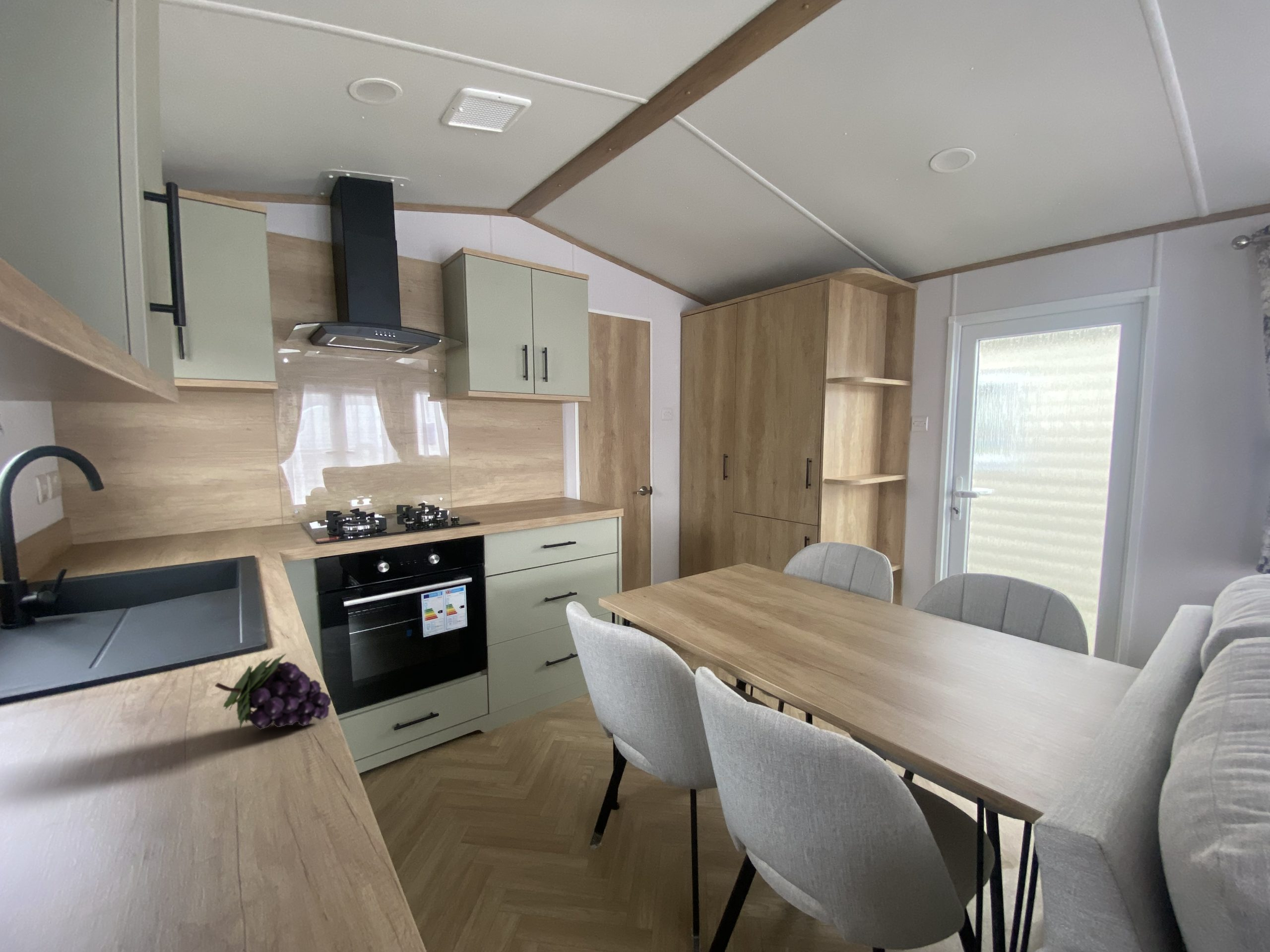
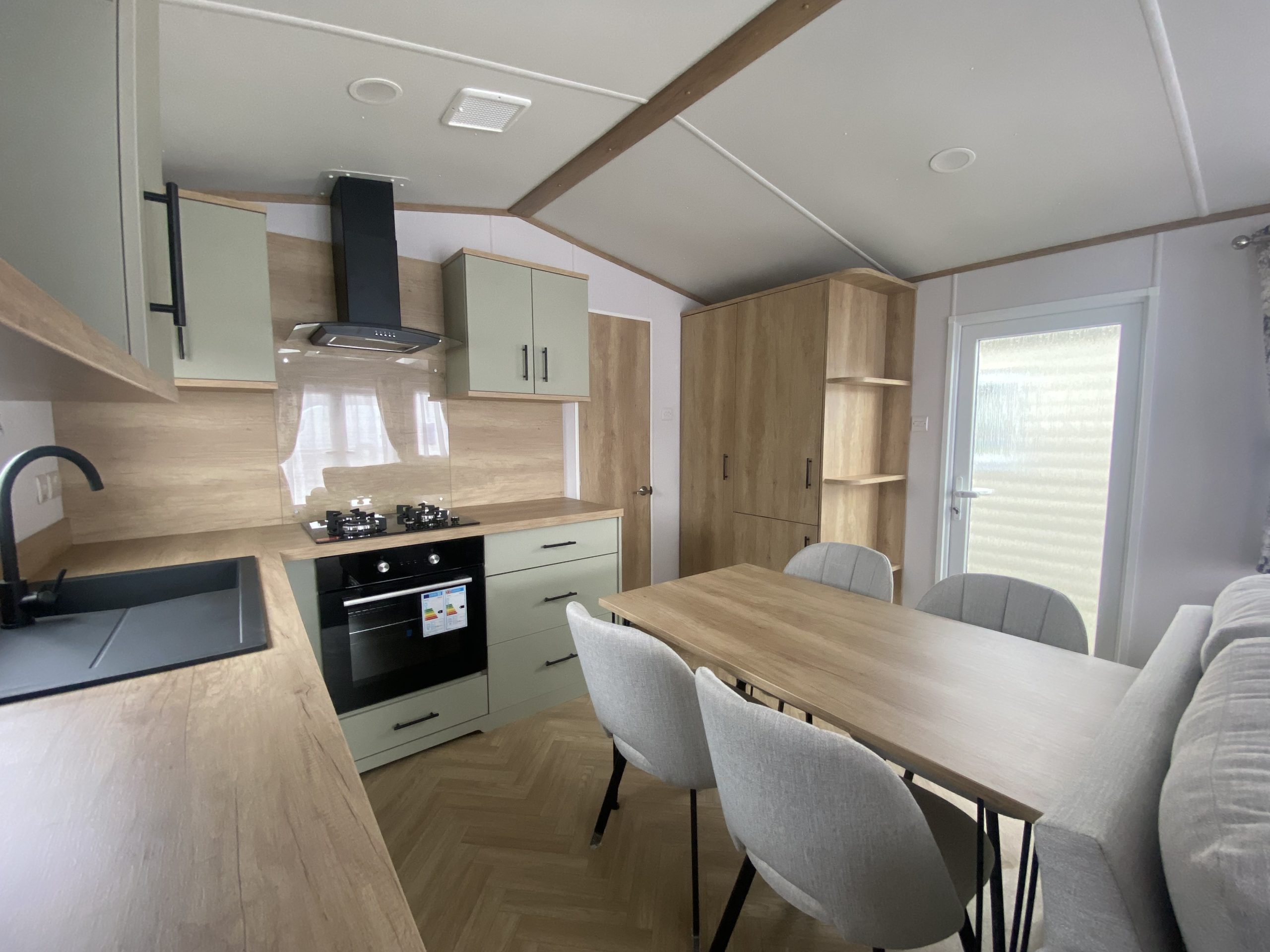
- fruit (276, 689)
